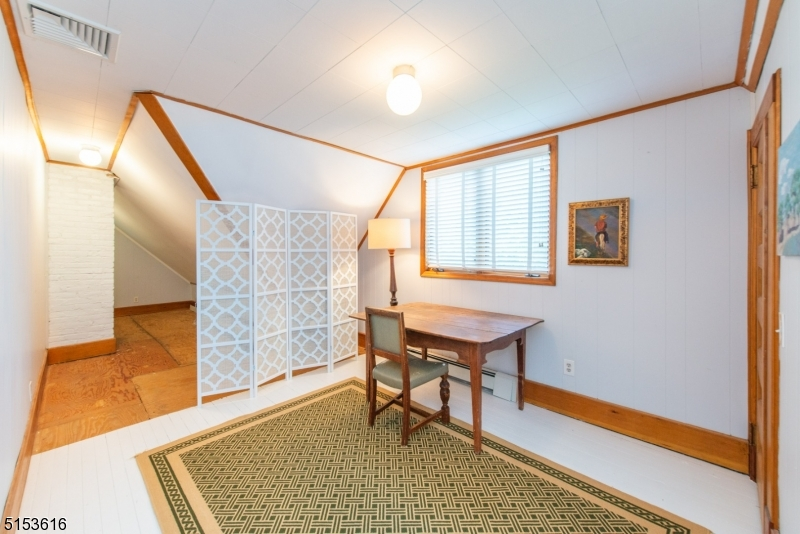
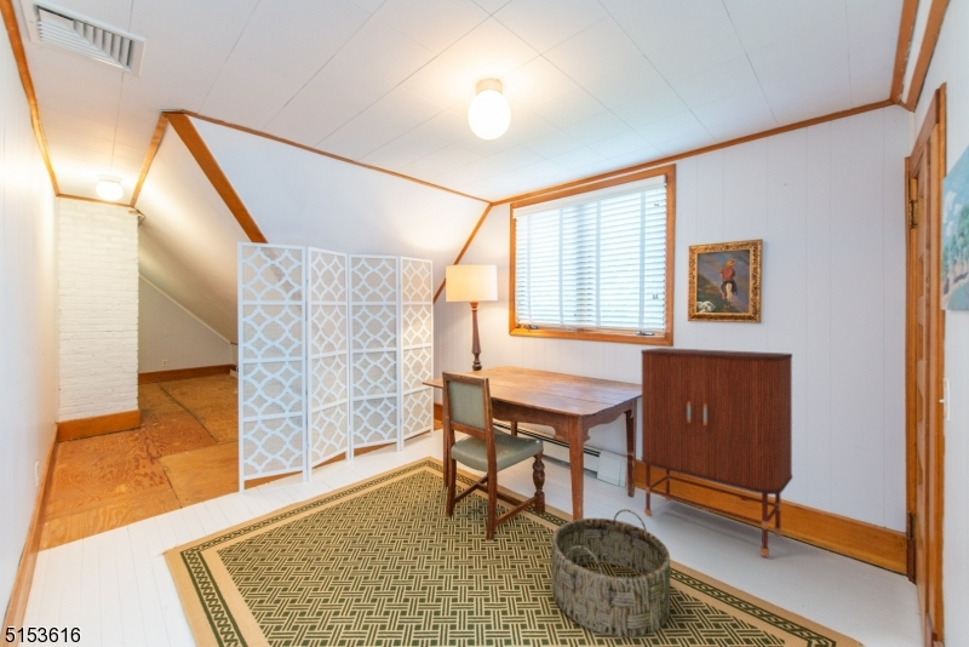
+ bar cabinet (709, 437)
+ basket (608, 561)
